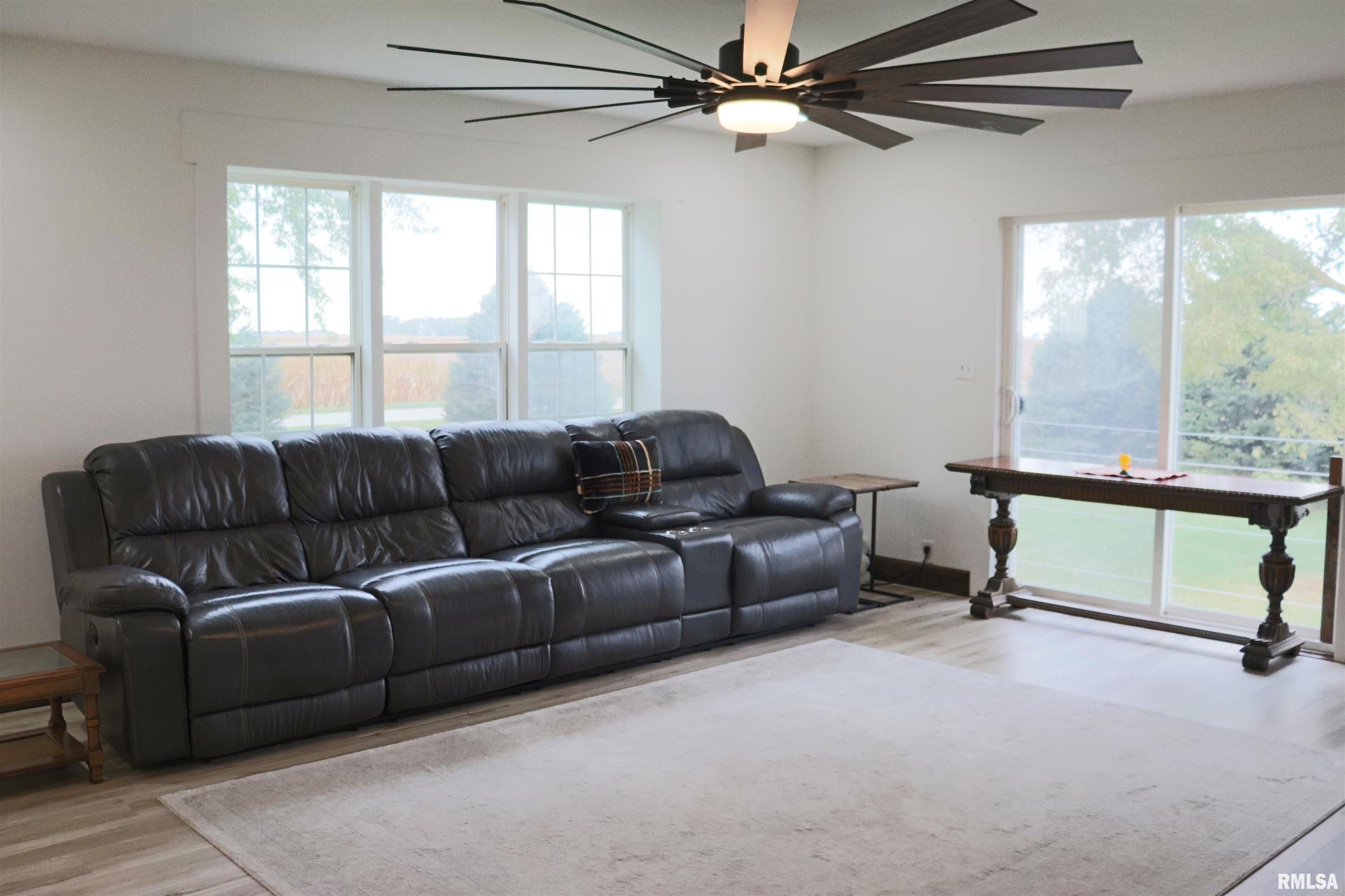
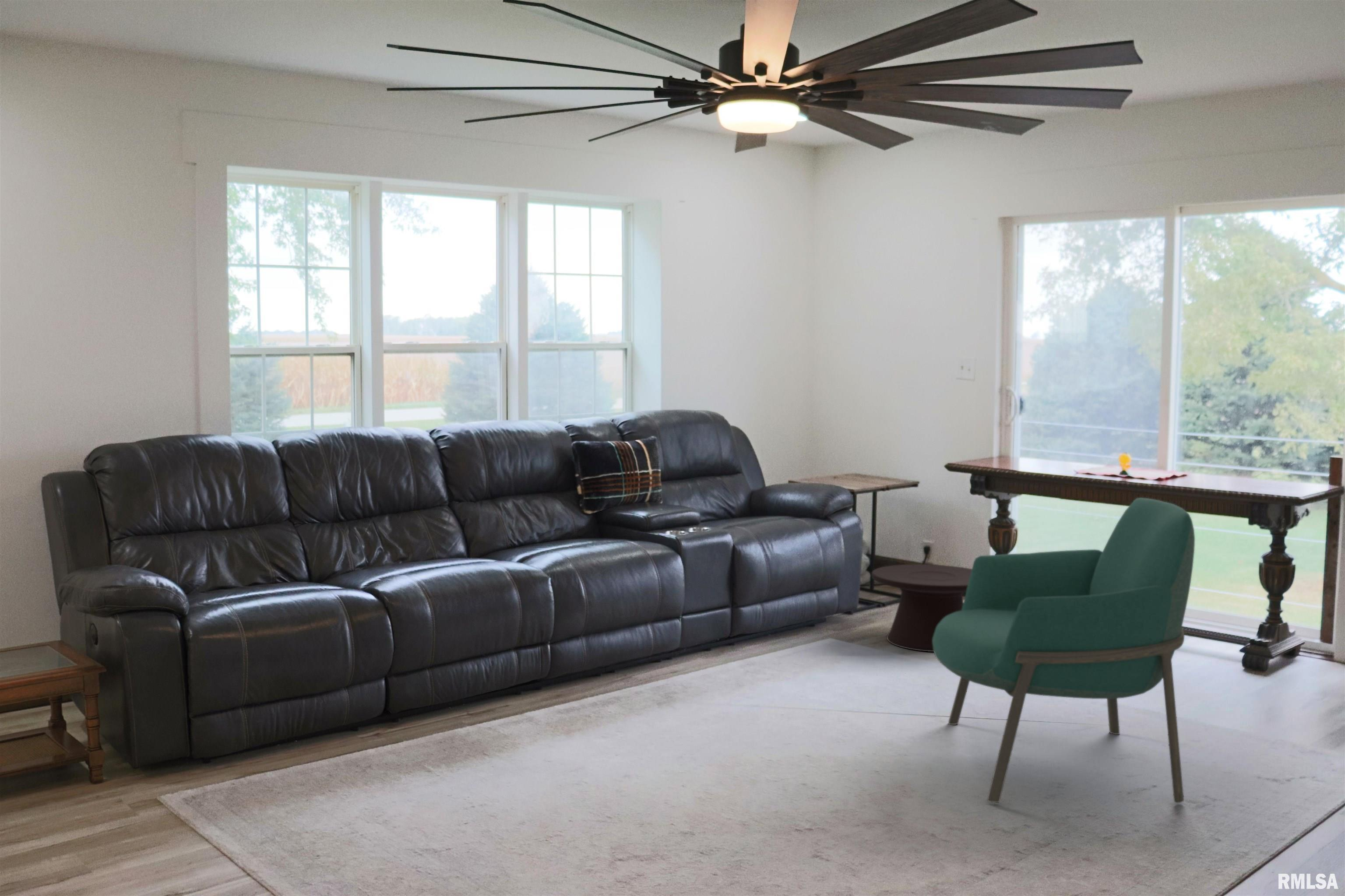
+ side table (931, 608)
+ armchair (1056, 633)
